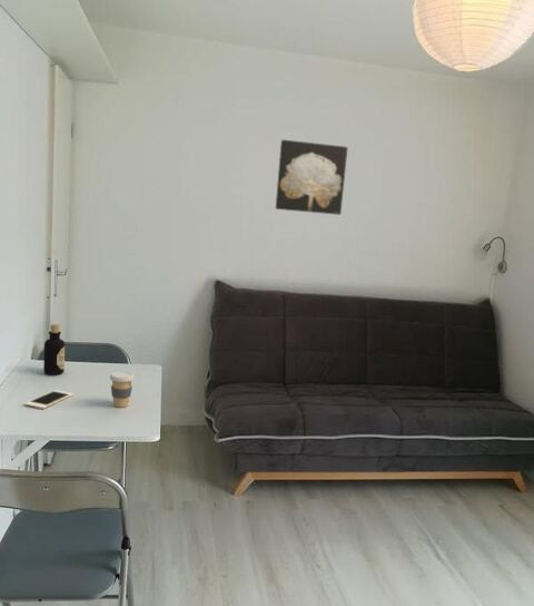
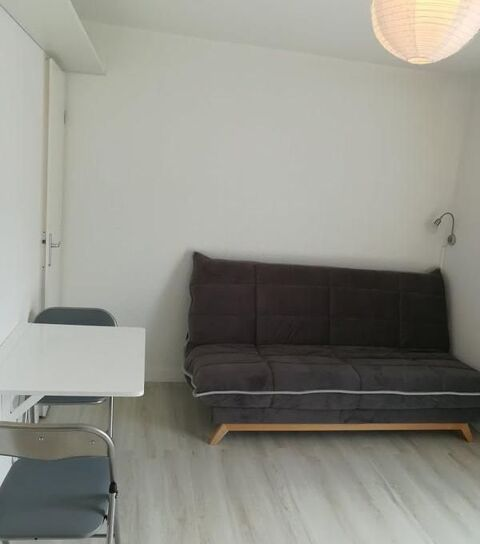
- cell phone (49, 399)
- wall art (310, 177)
- bottle (53, 349)
- coffee cup (121, 390)
